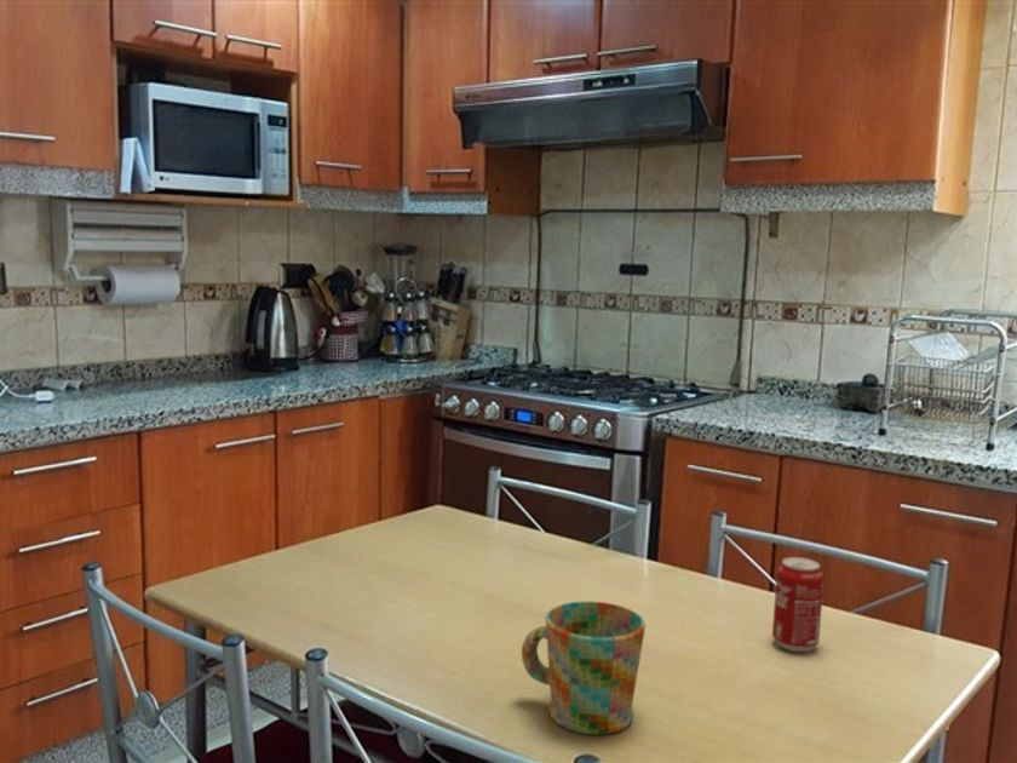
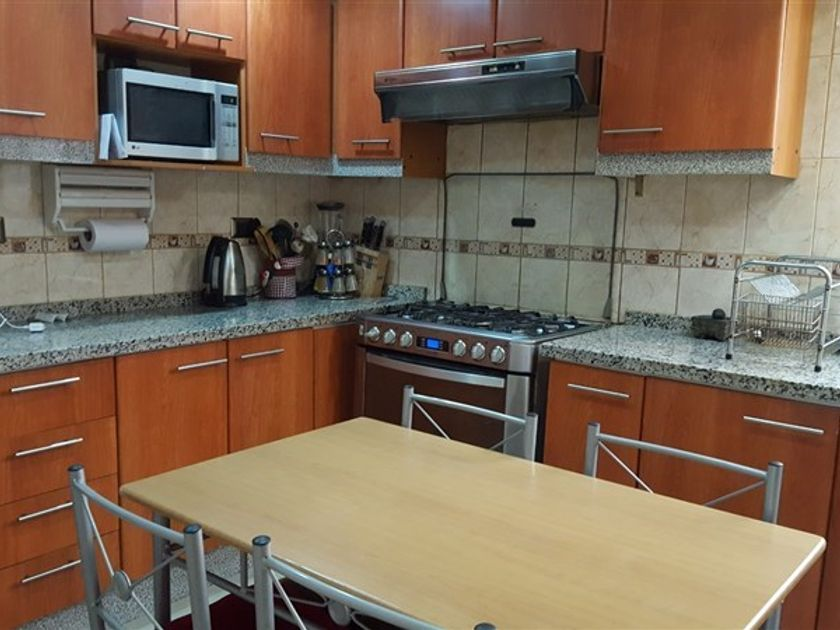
- beverage can (798, 603)
- mug (580, 664)
